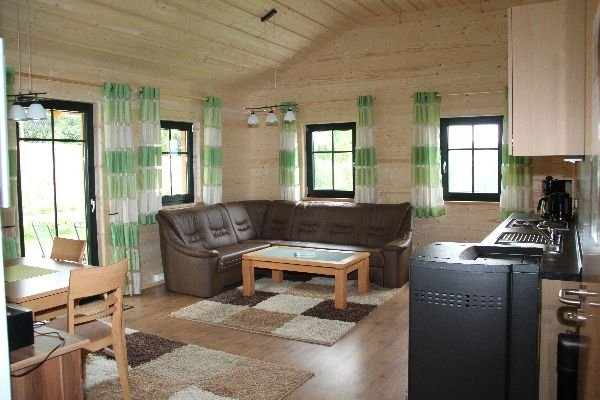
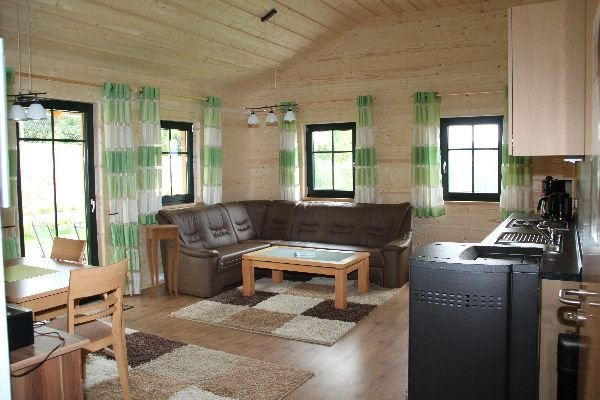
+ side table (168, 261)
